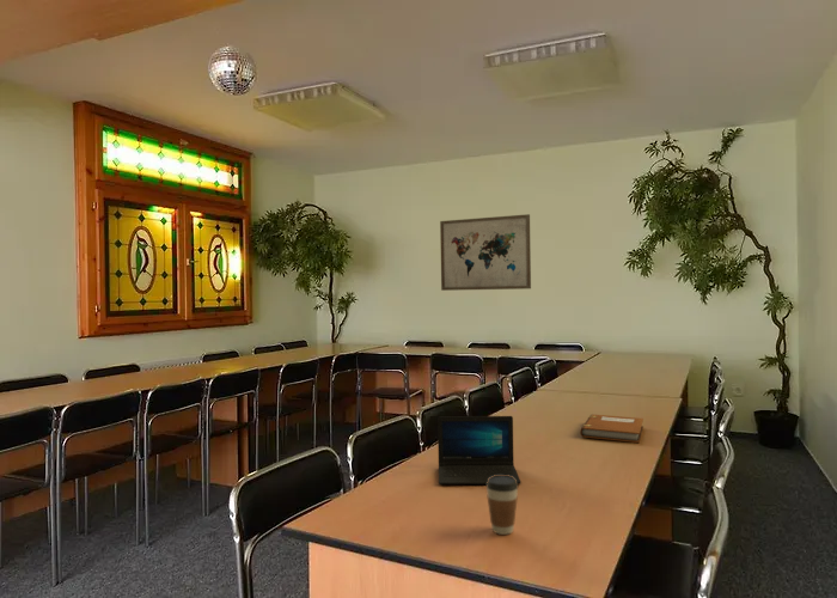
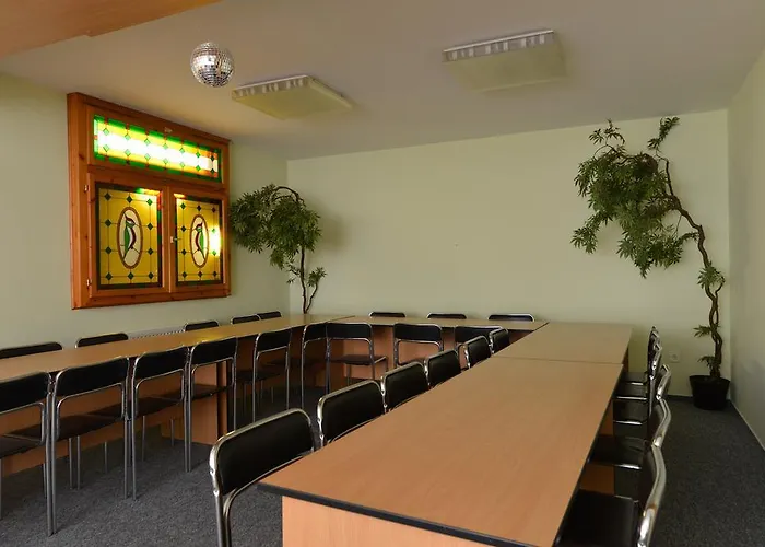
- wall art (483, 254)
- laptop (477, 448)
- notebook (612, 426)
- coffee cup (502, 504)
